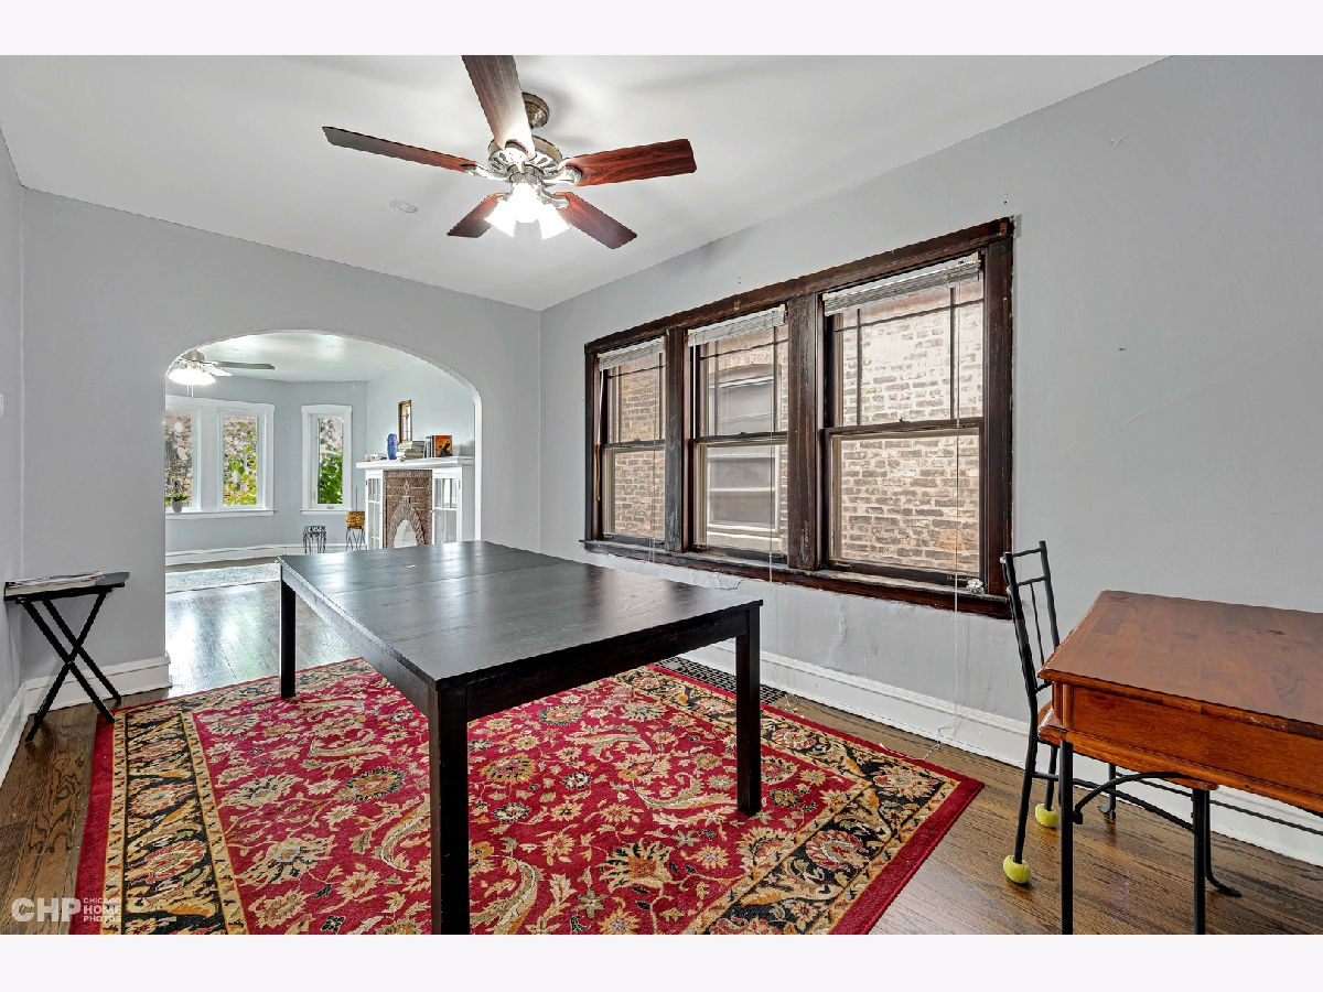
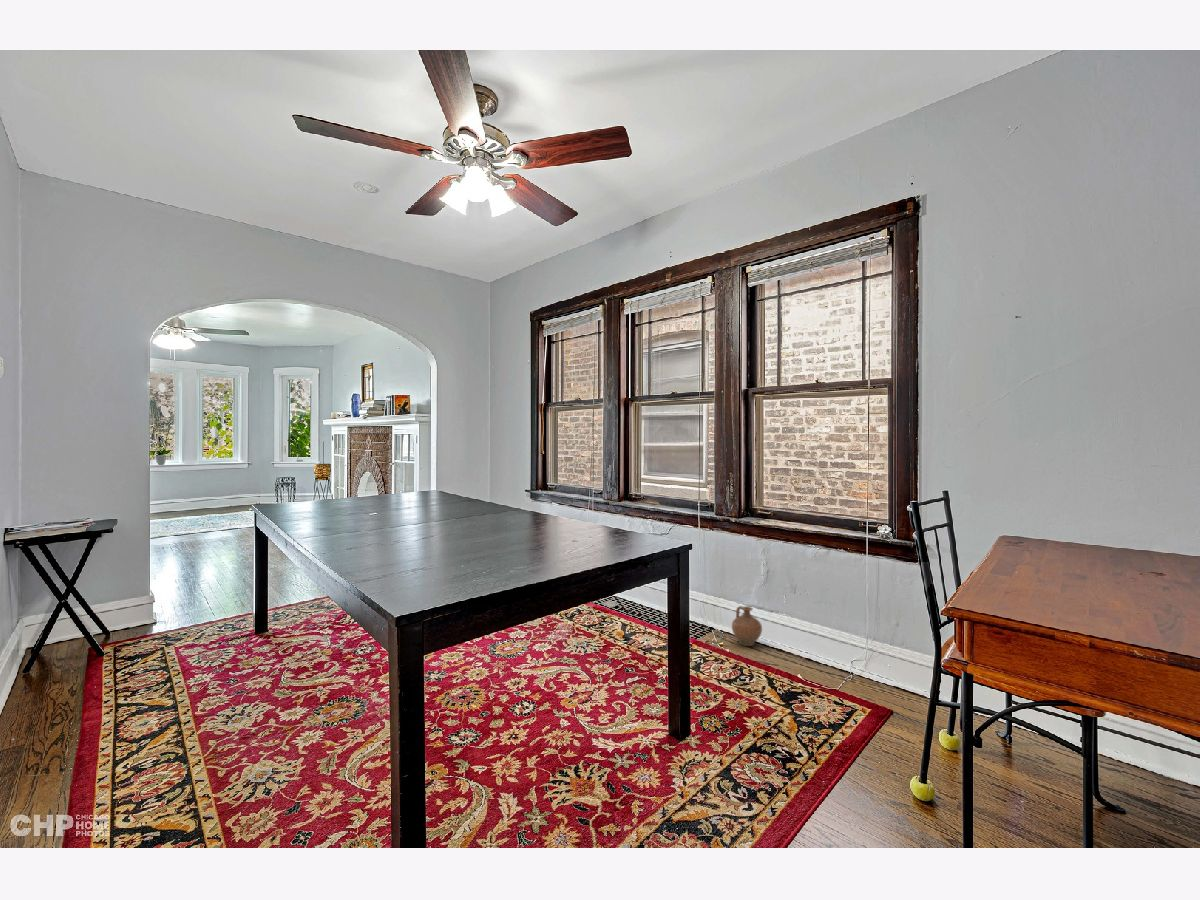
+ ceramic jug (746, 625)
